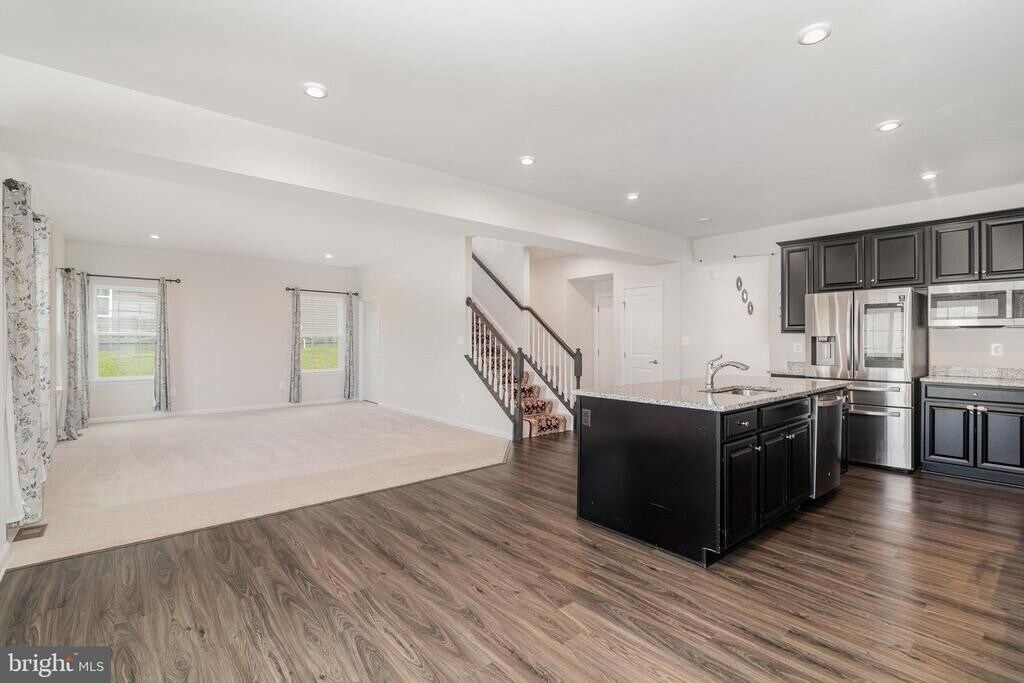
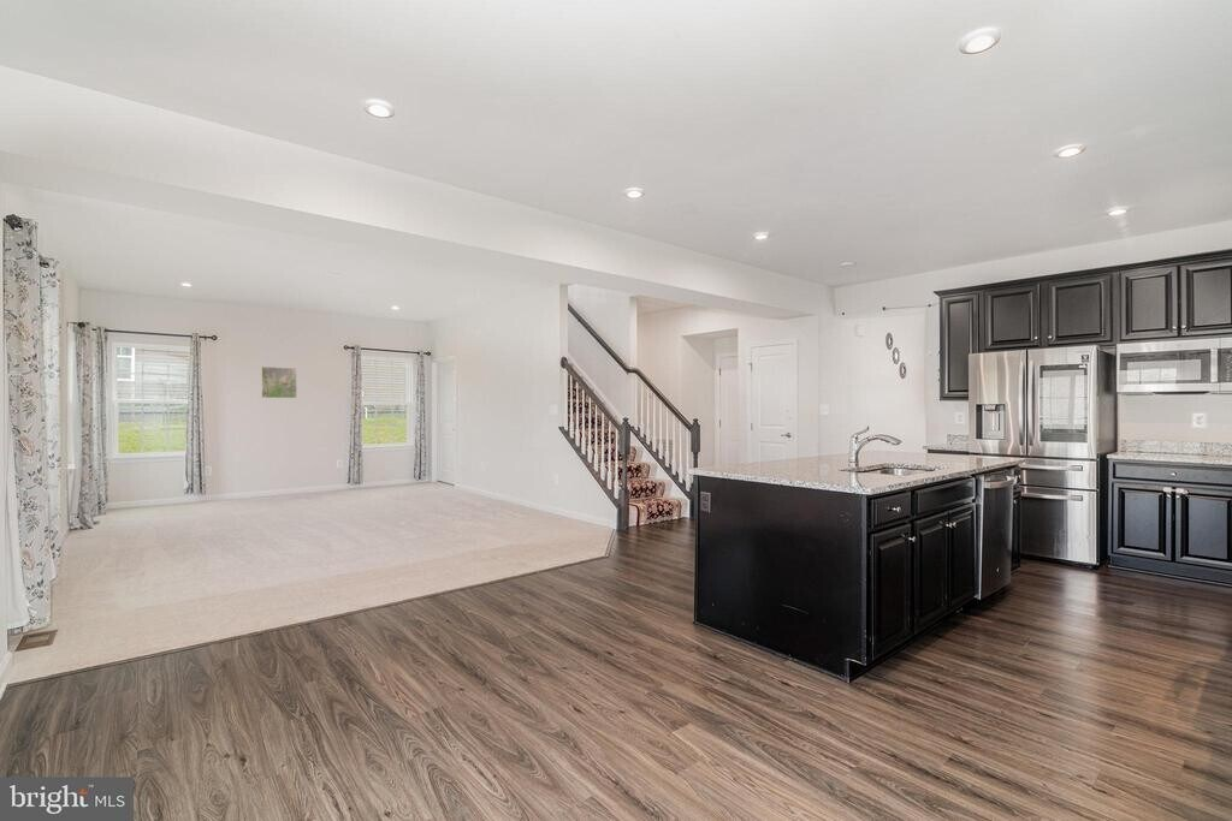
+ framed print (279, 382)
